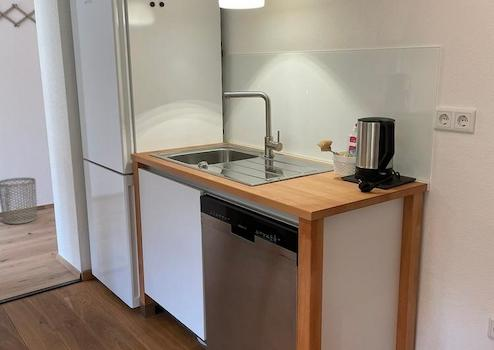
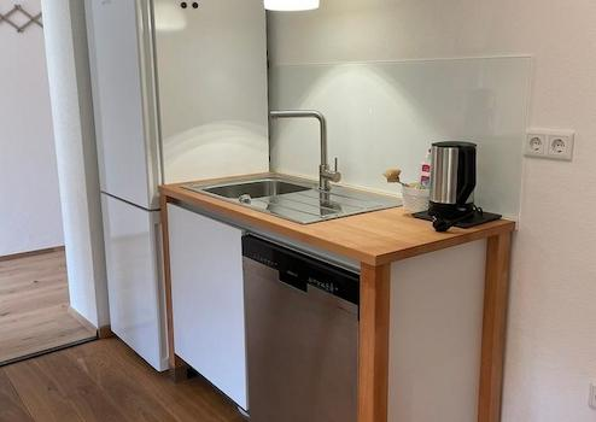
- waste bin (18, 200)
